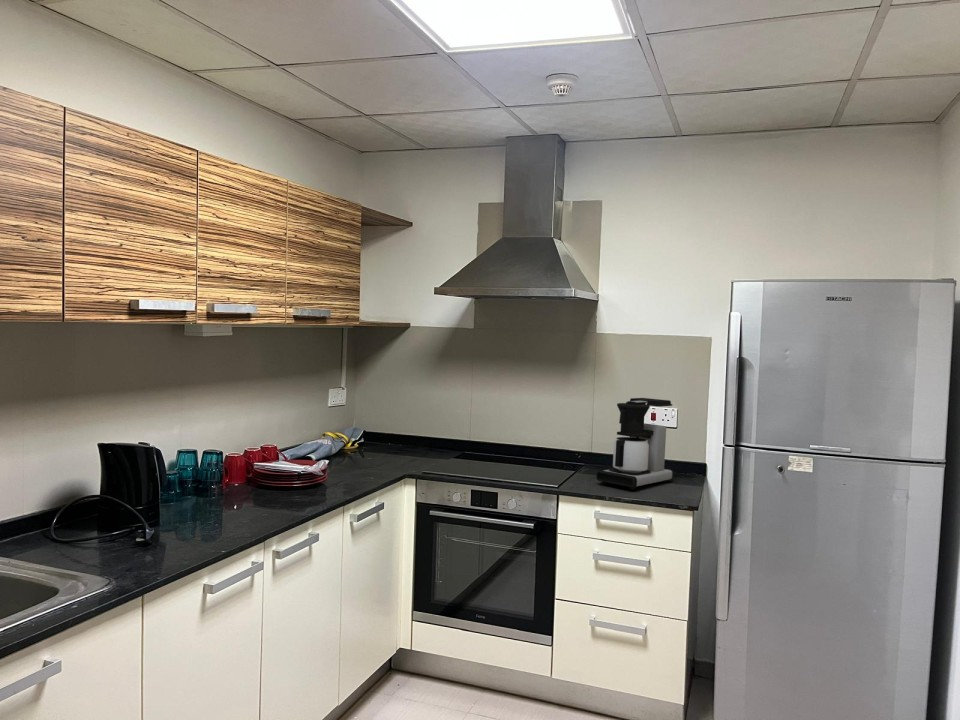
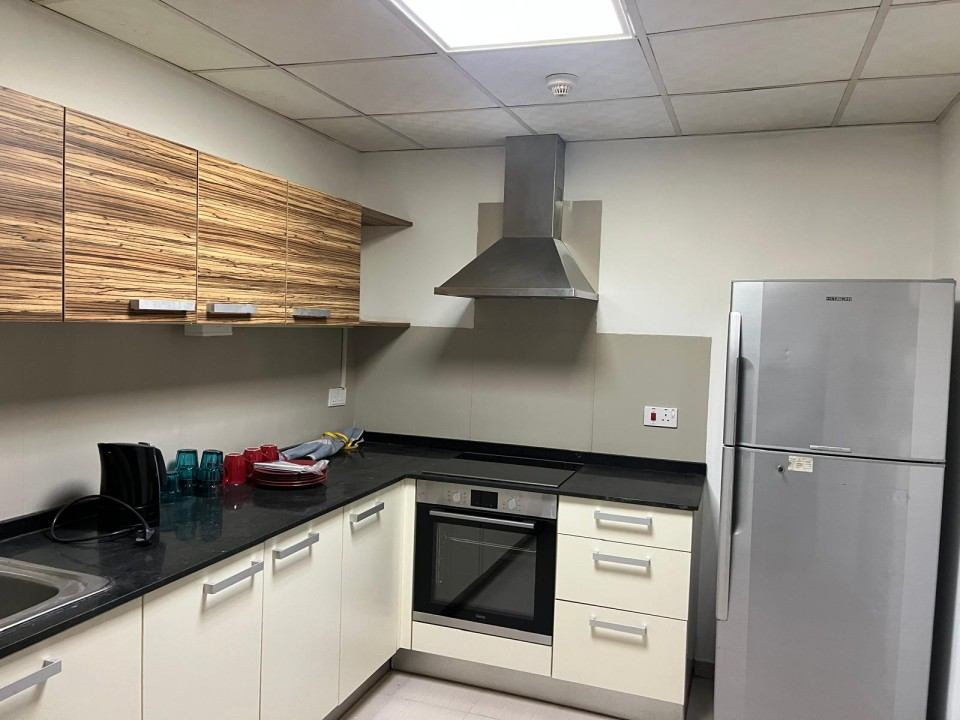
- coffee maker (637, 441)
